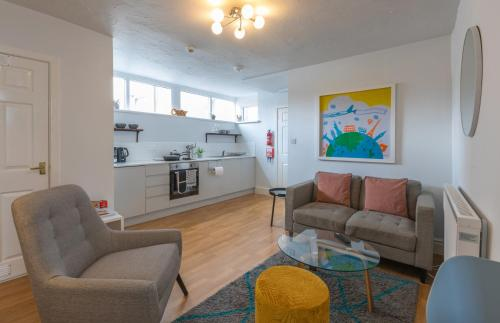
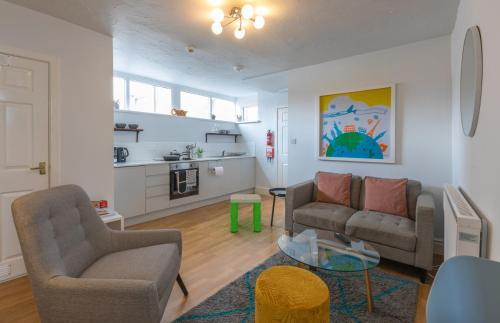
+ stool (253, 211)
